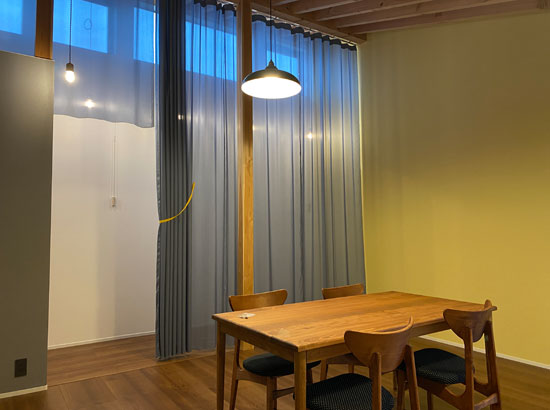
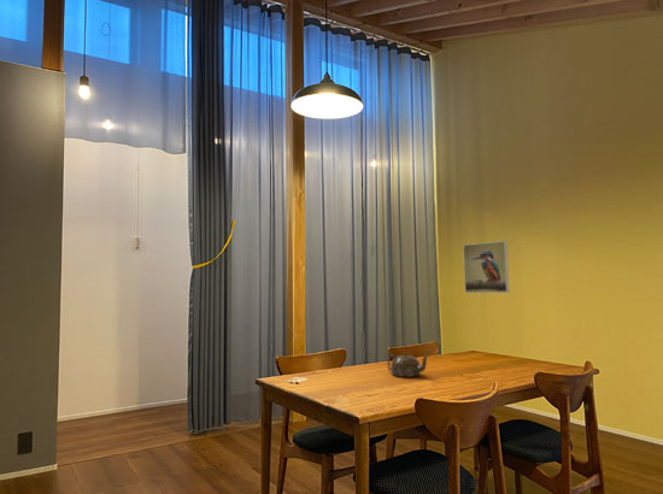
+ teapot (407, 363)
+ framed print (485, 267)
